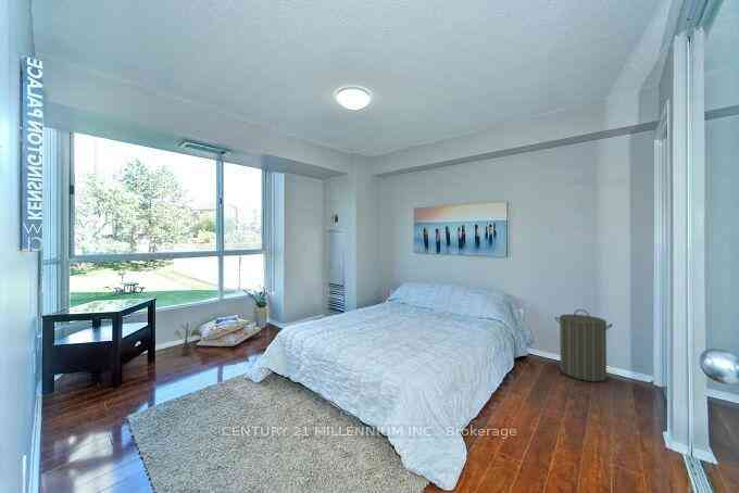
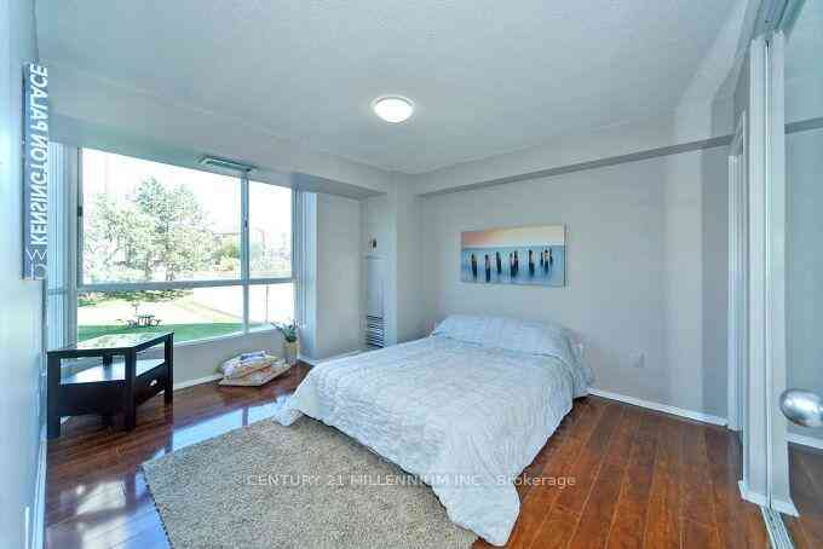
- laundry hamper (581, 341)
- decorative plant (188, 339)
